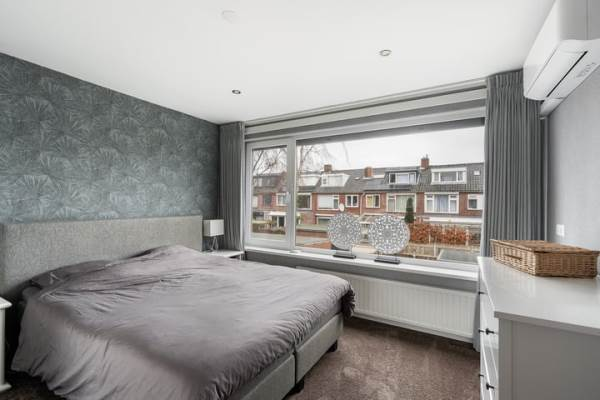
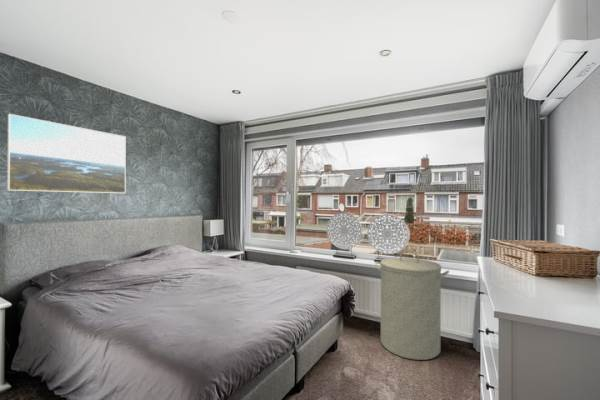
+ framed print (75, 159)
+ laundry hamper (409, 297)
